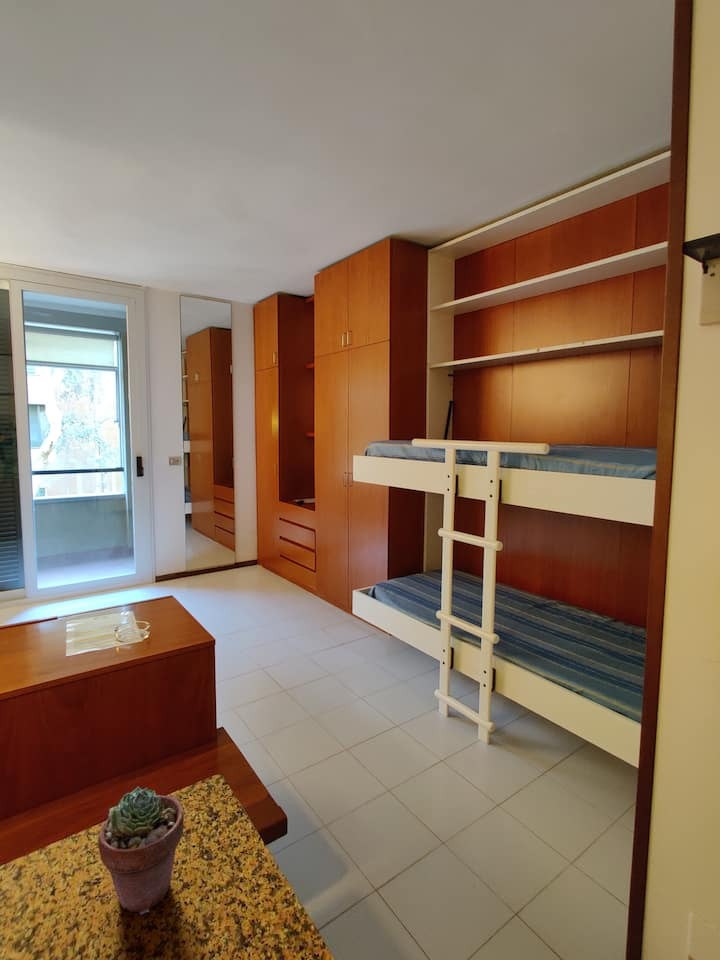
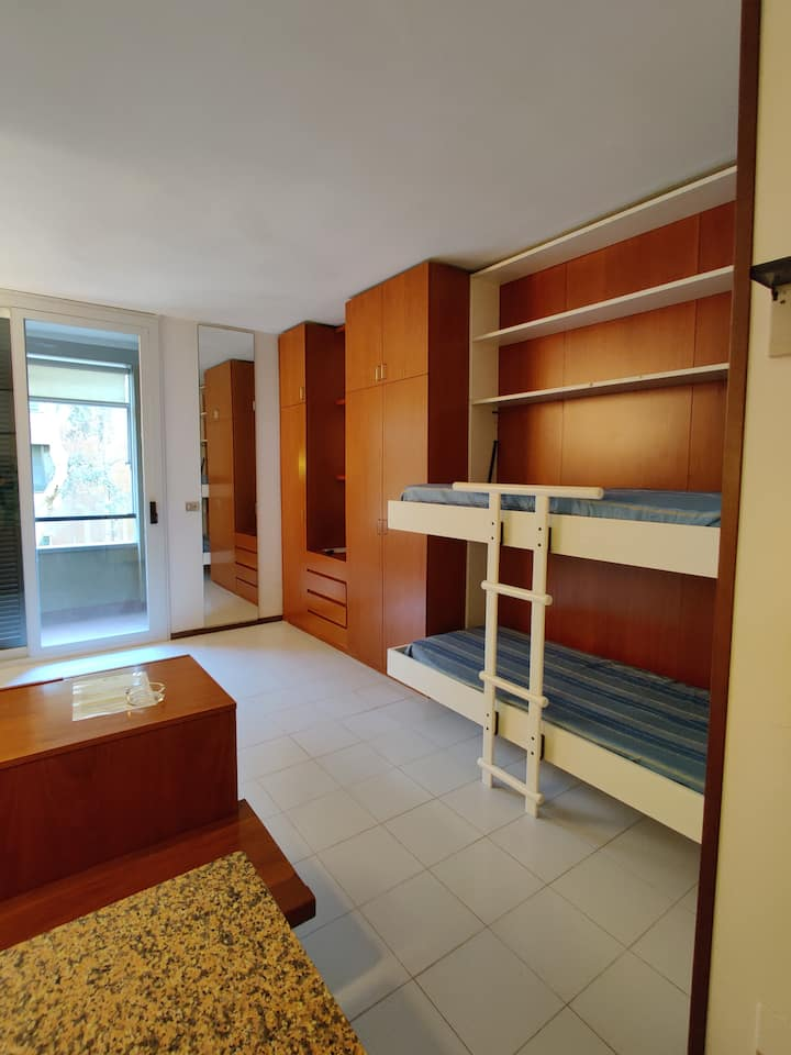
- potted succulent (142, 840)
